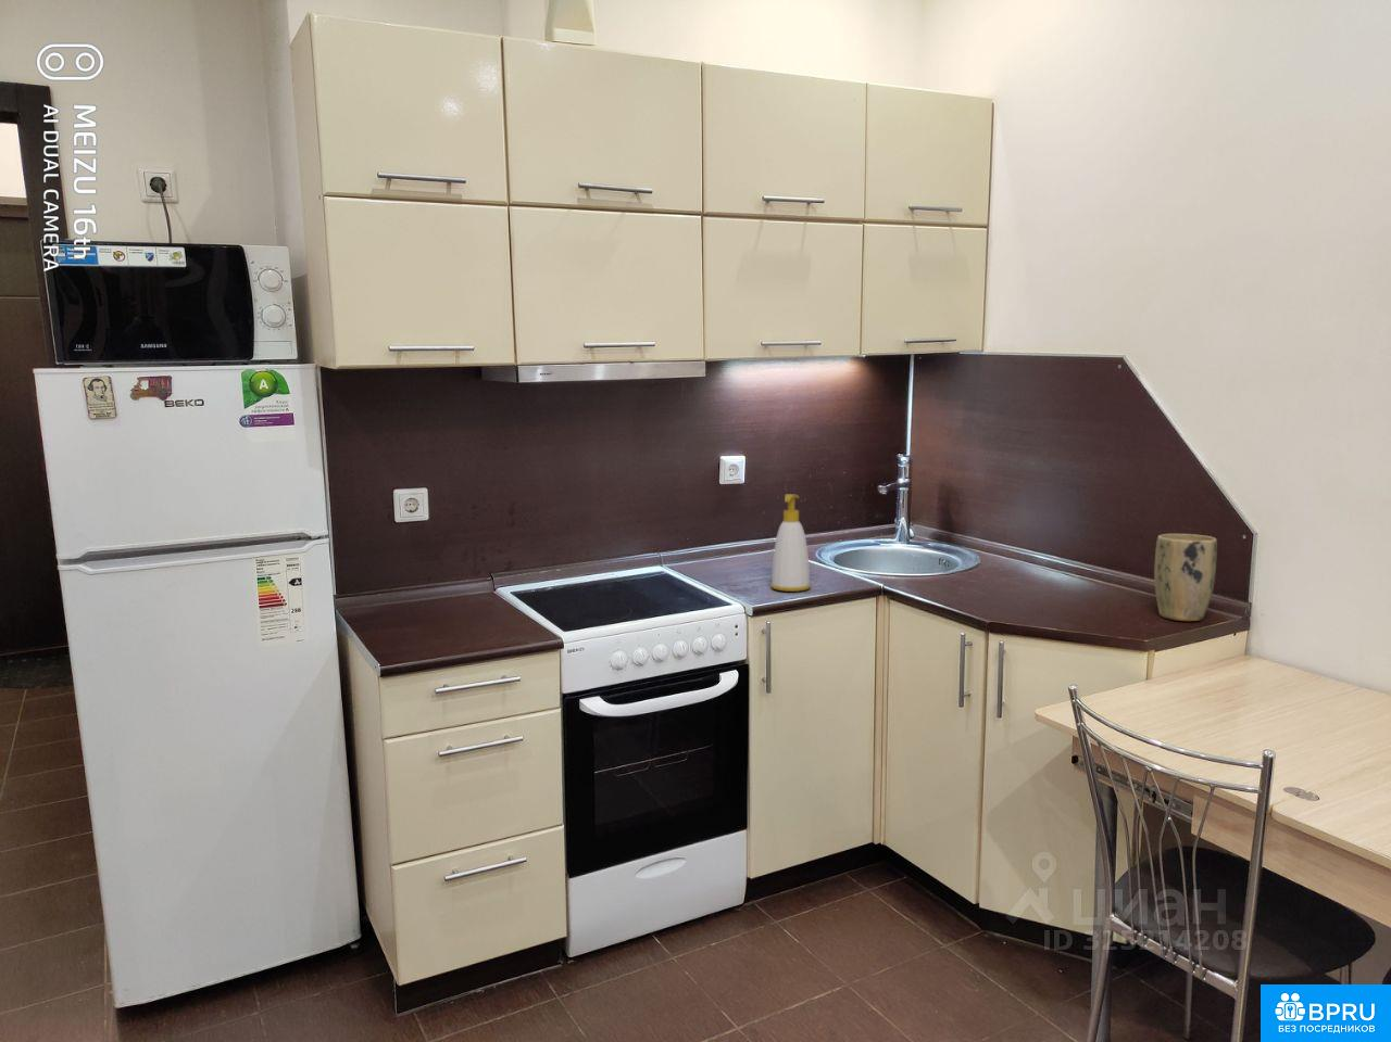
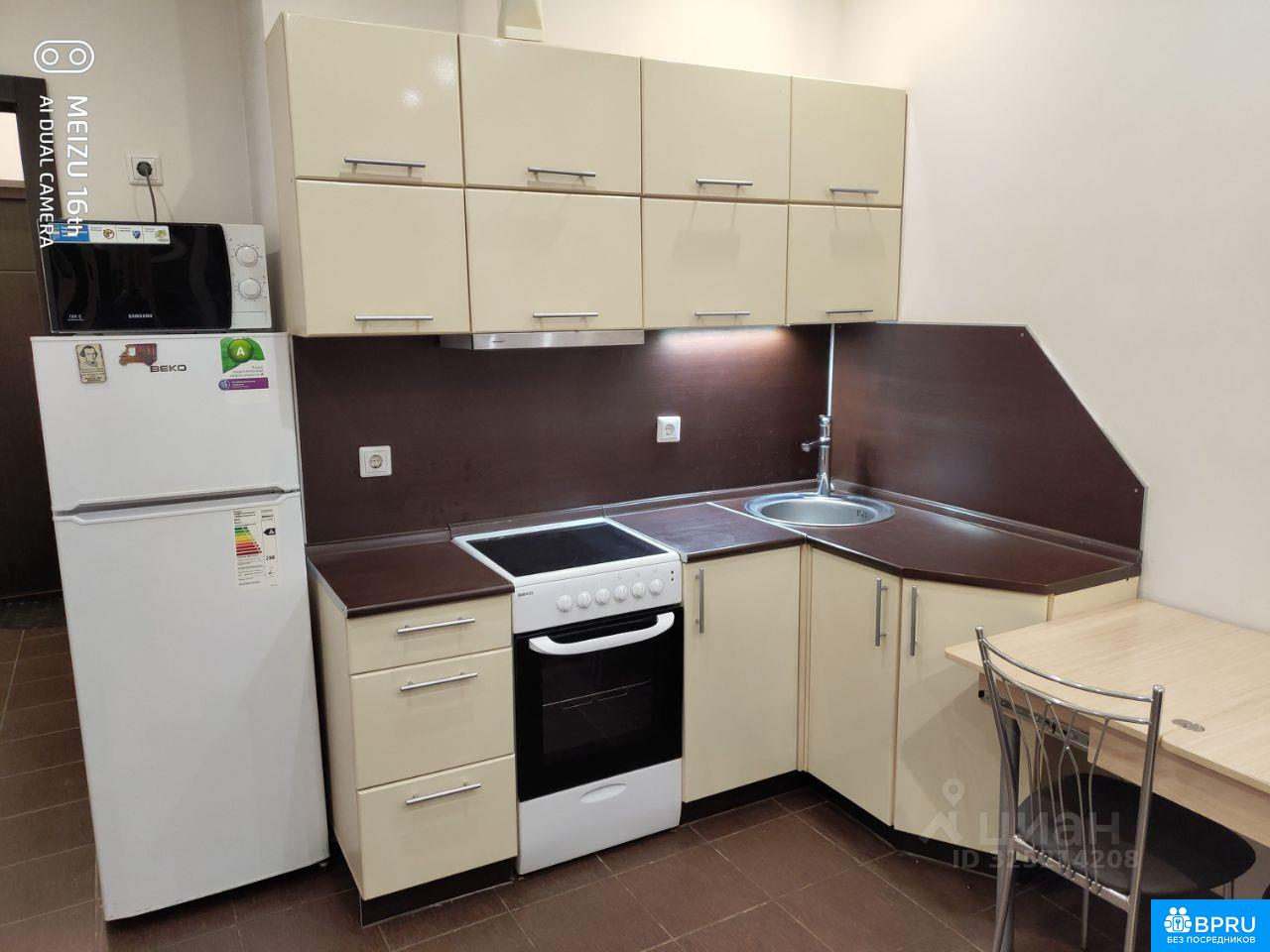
- plant pot (1183, 577)
- soap bottle (790, 541)
